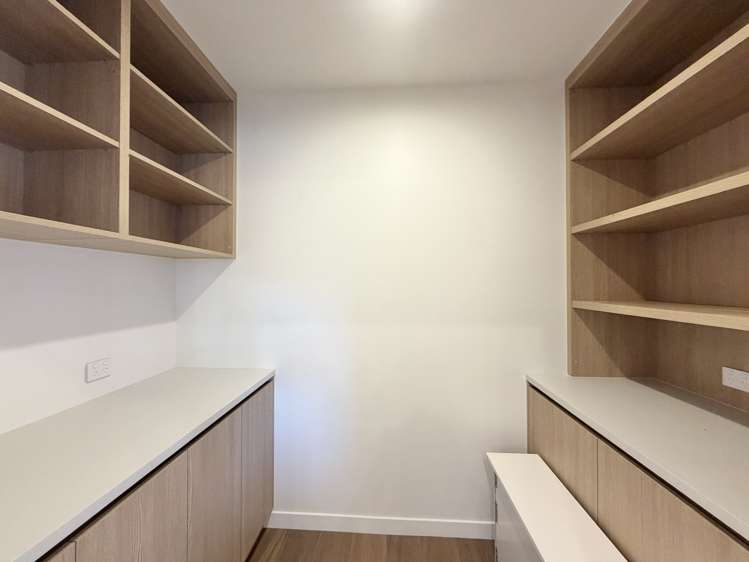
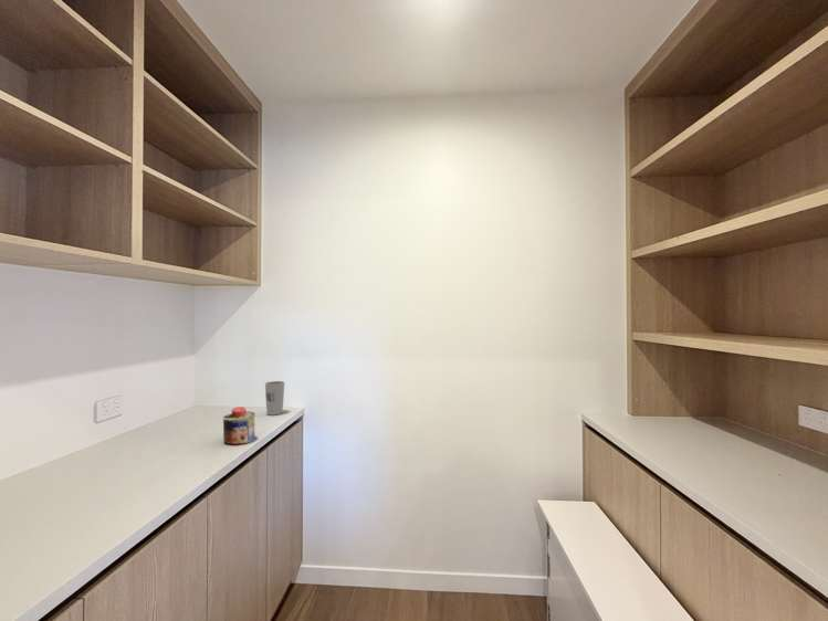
+ canister (239, 423)
+ cup (274, 398)
